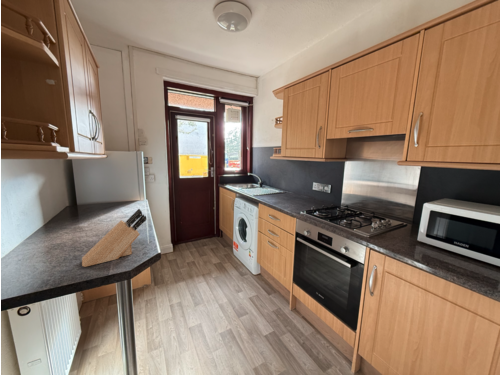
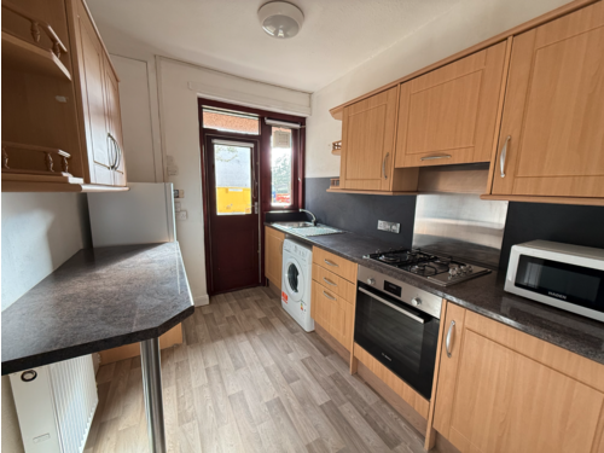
- knife block (115, 234)
